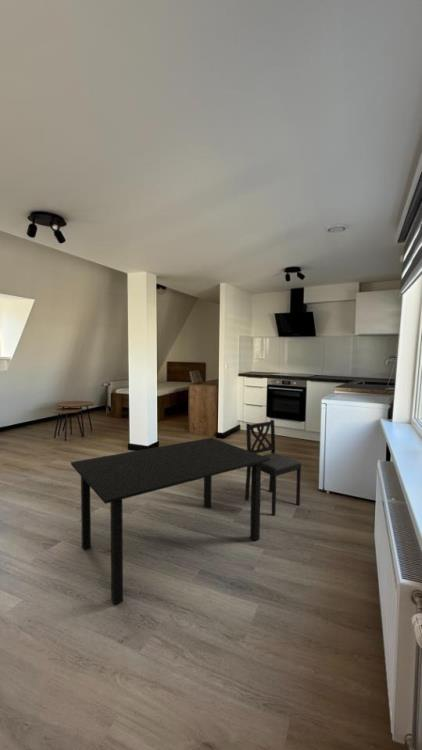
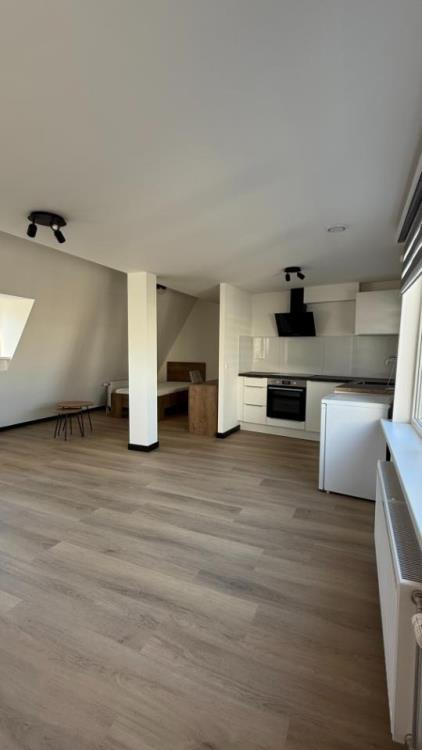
- dining set (208, 483)
